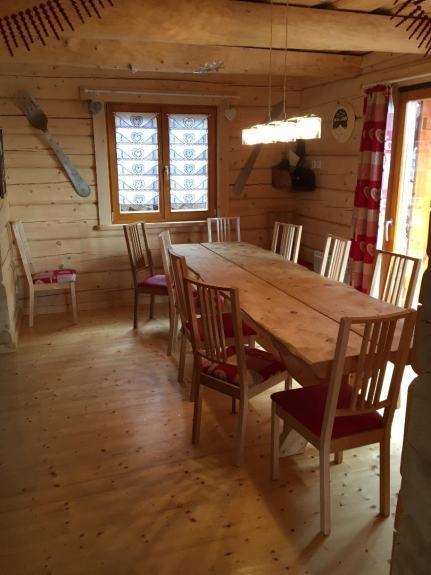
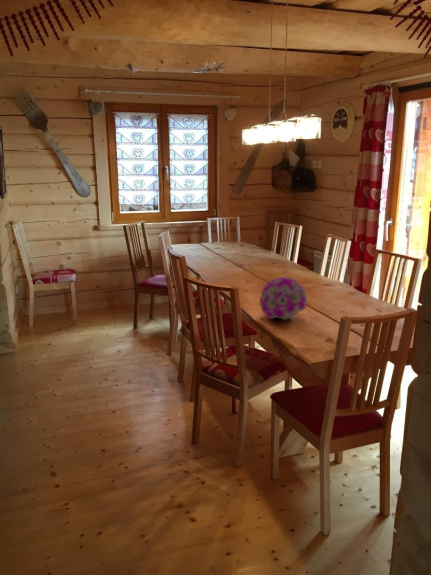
+ decorative ball (283, 298)
